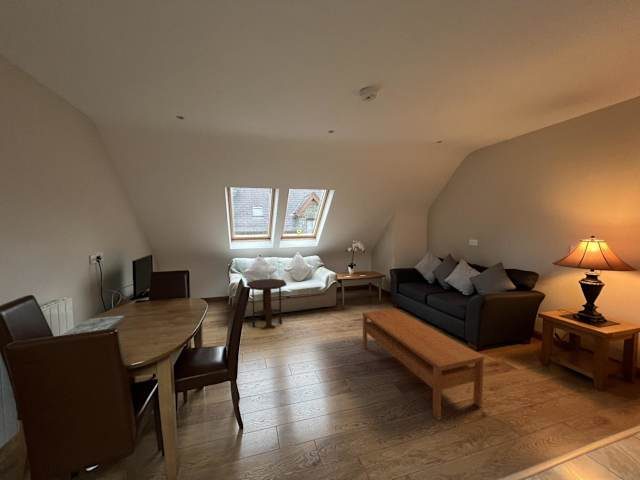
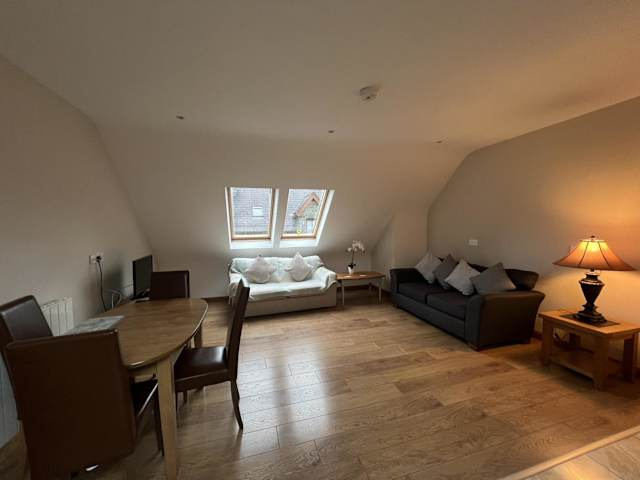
- side table (266, 303)
- coffee table (410, 350)
